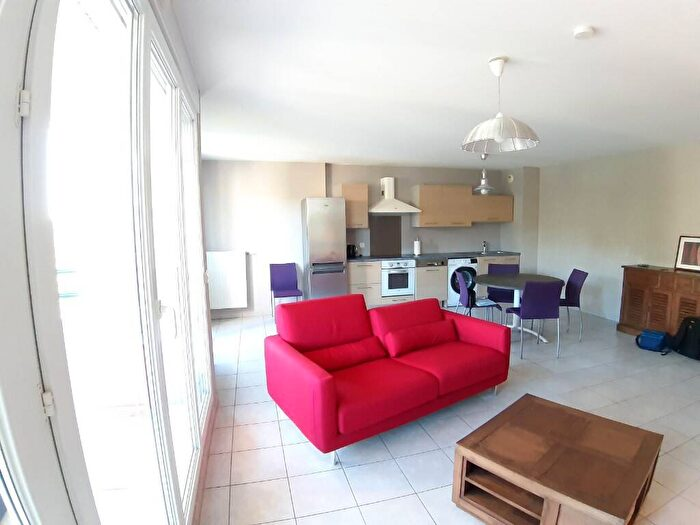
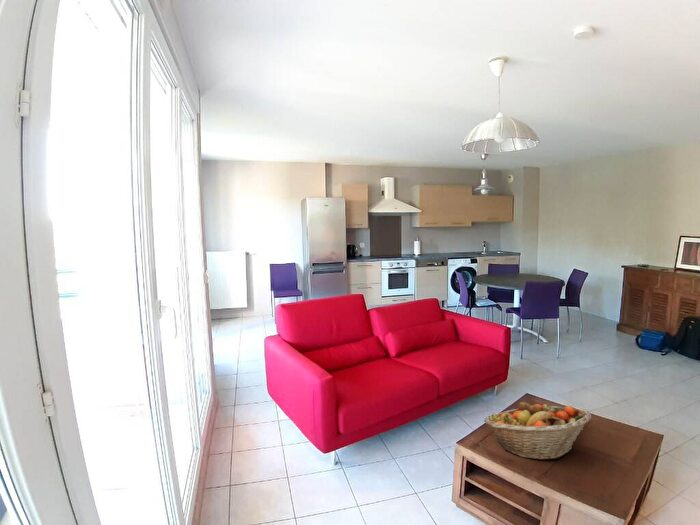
+ fruit basket (536, 424)
